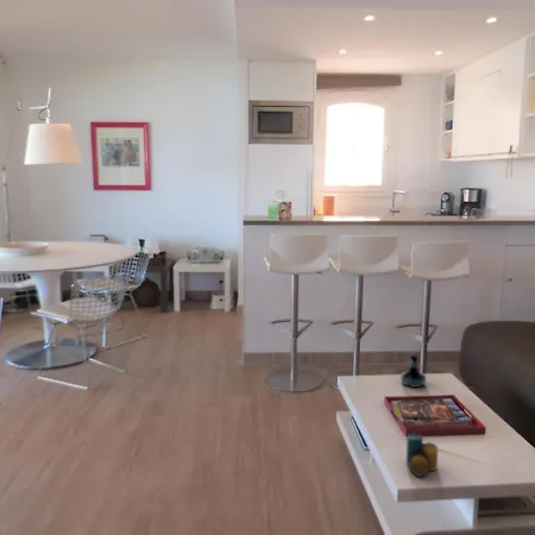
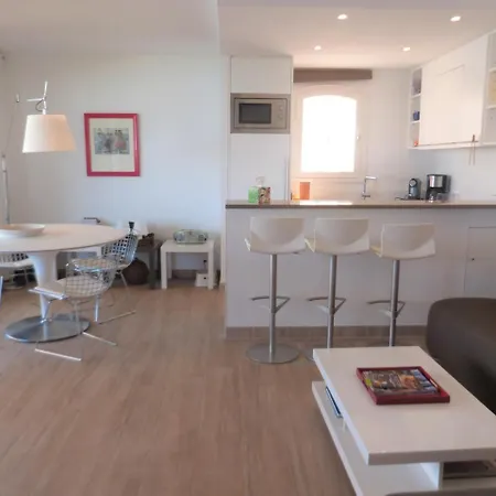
- candle (423, 454)
- tequila bottle (414, 369)
